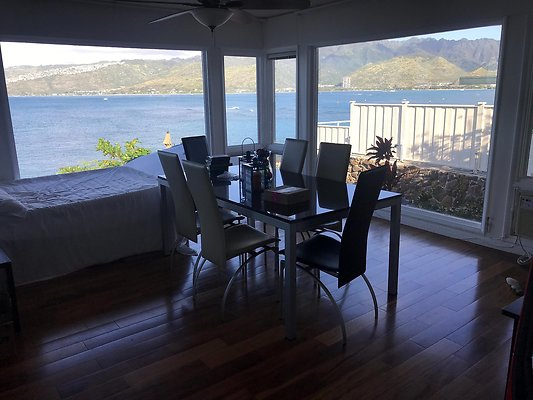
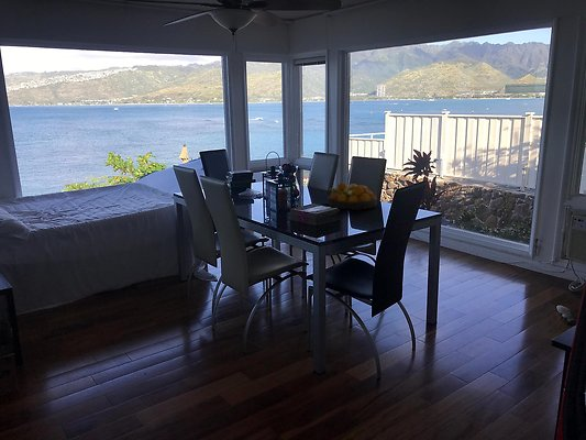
+ fruit bowl (352, 194)
